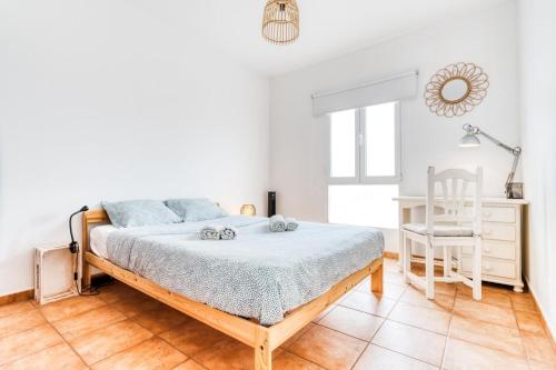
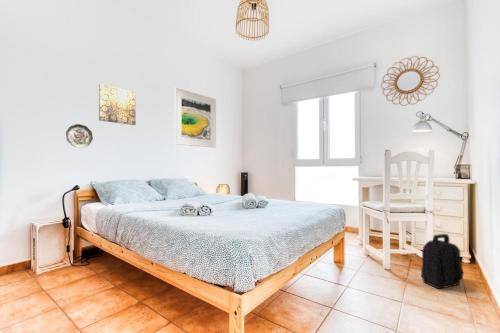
+ wall art (118, 105)
+ backpack (442, 259)
+ decorative plate (79, 136)
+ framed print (196, 119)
